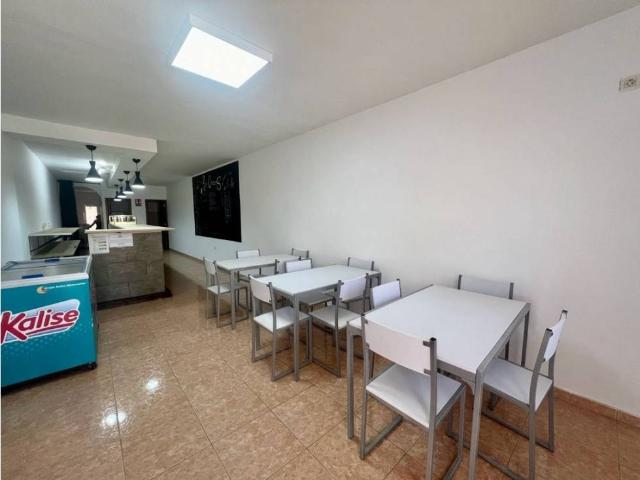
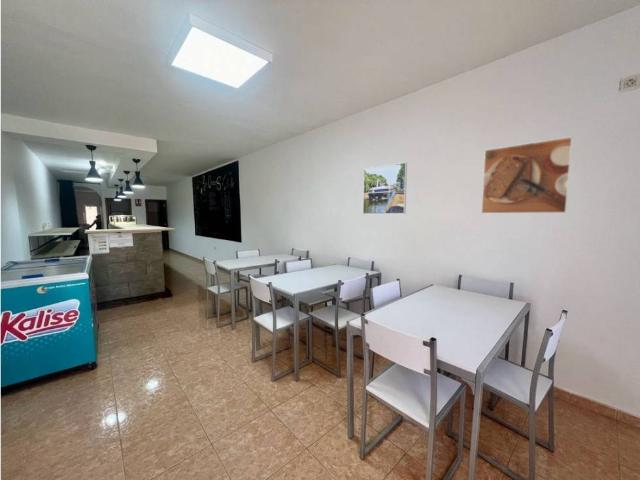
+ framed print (383, 190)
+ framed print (522, 179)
